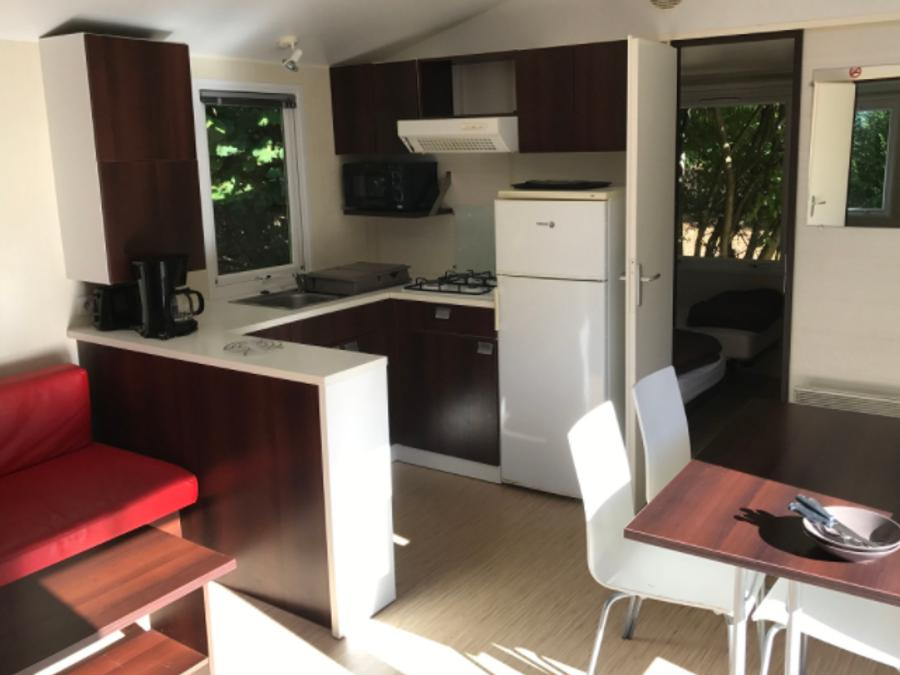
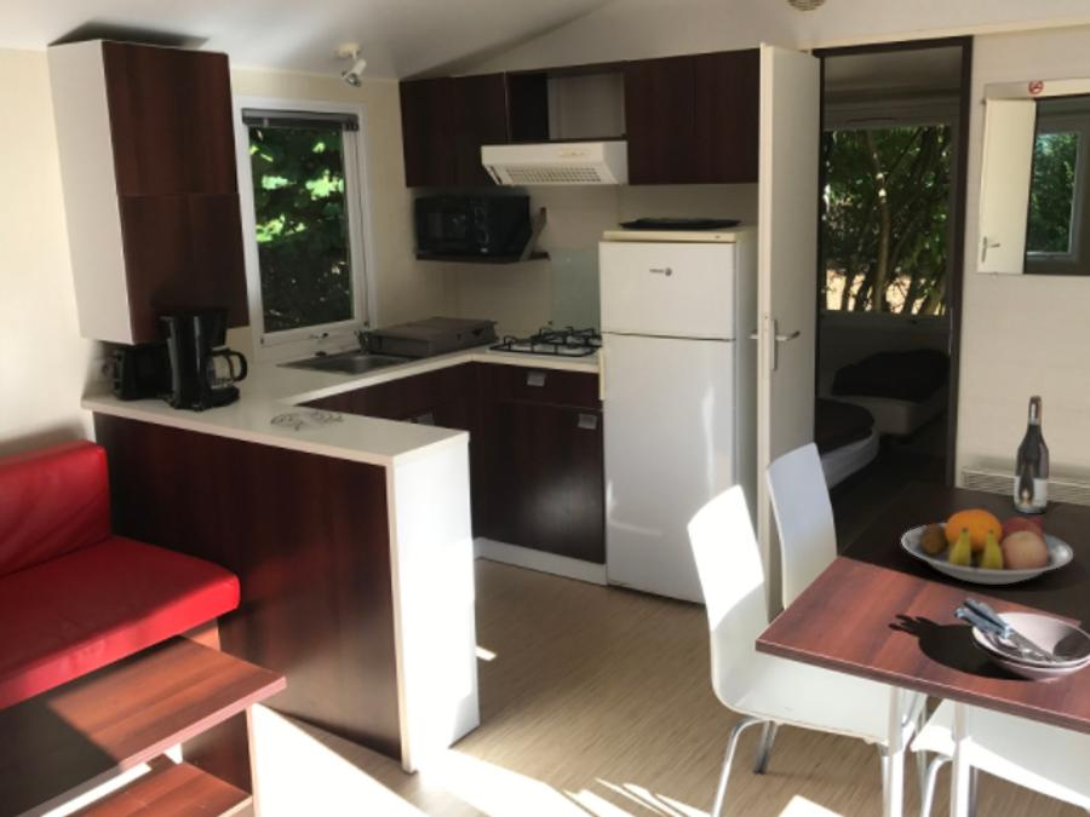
+ wine bottle (1032, 453)
+ fruit bowl (985, 539)
